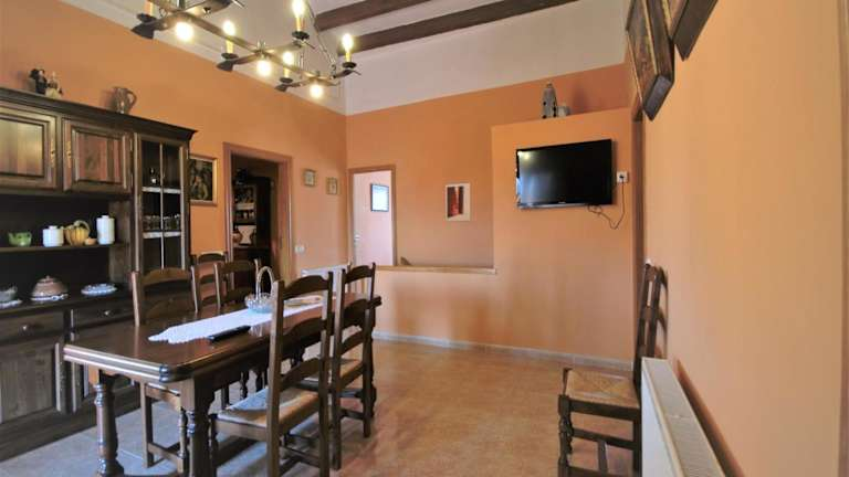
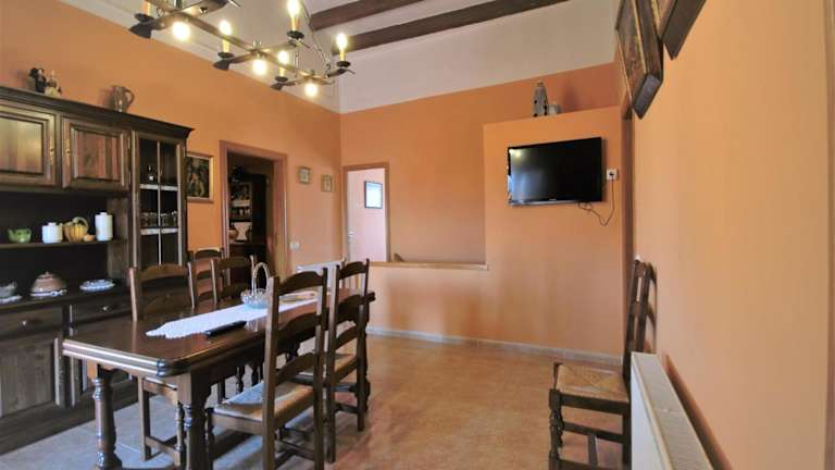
- wall art (458, 202)
